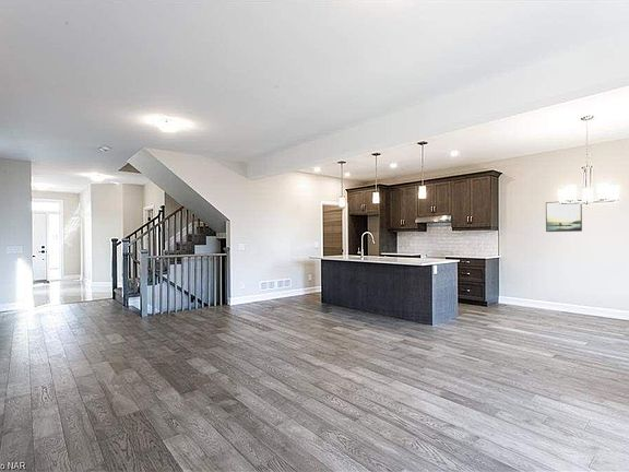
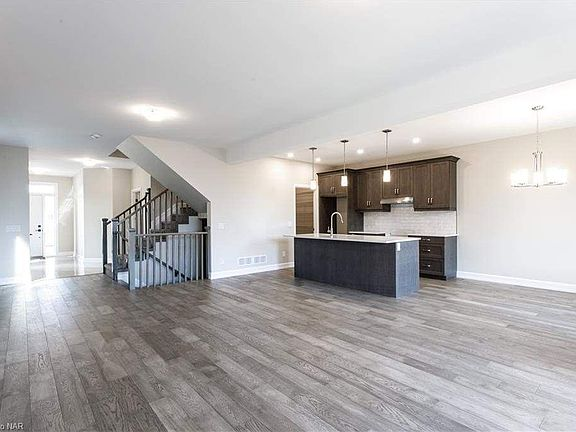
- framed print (562, 216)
